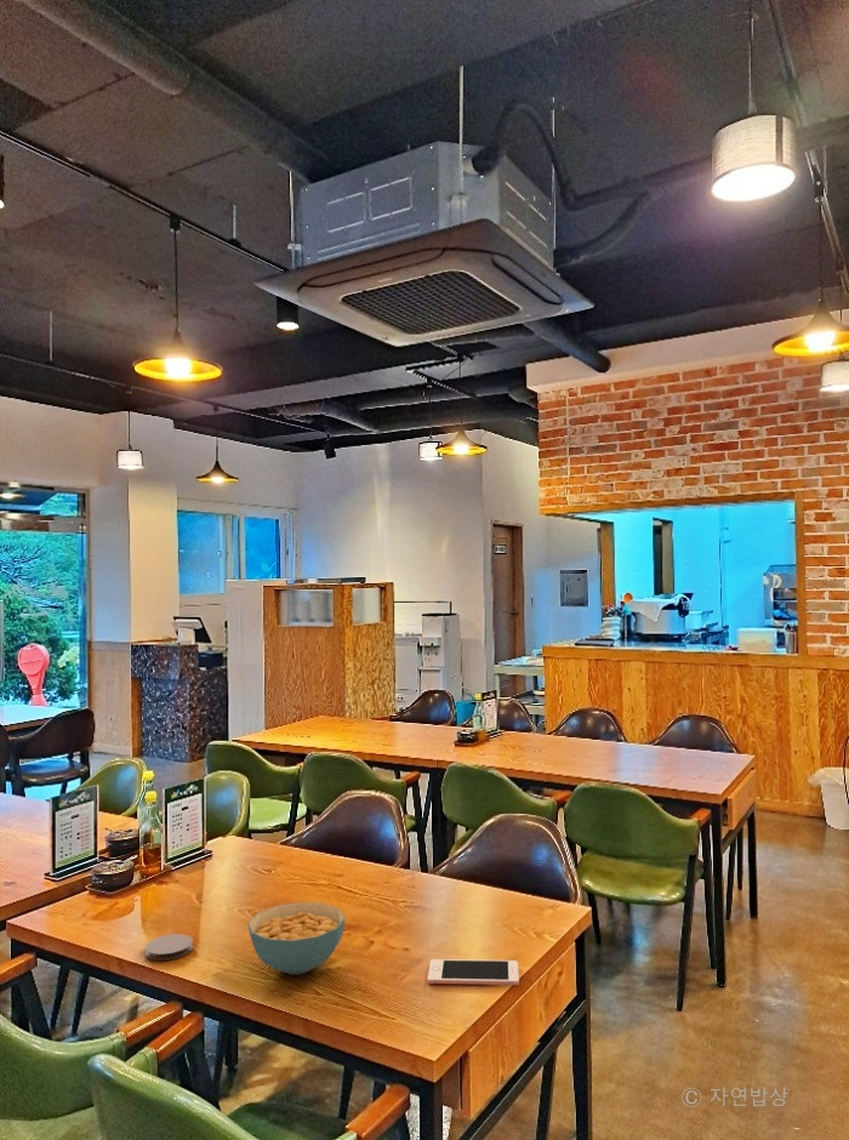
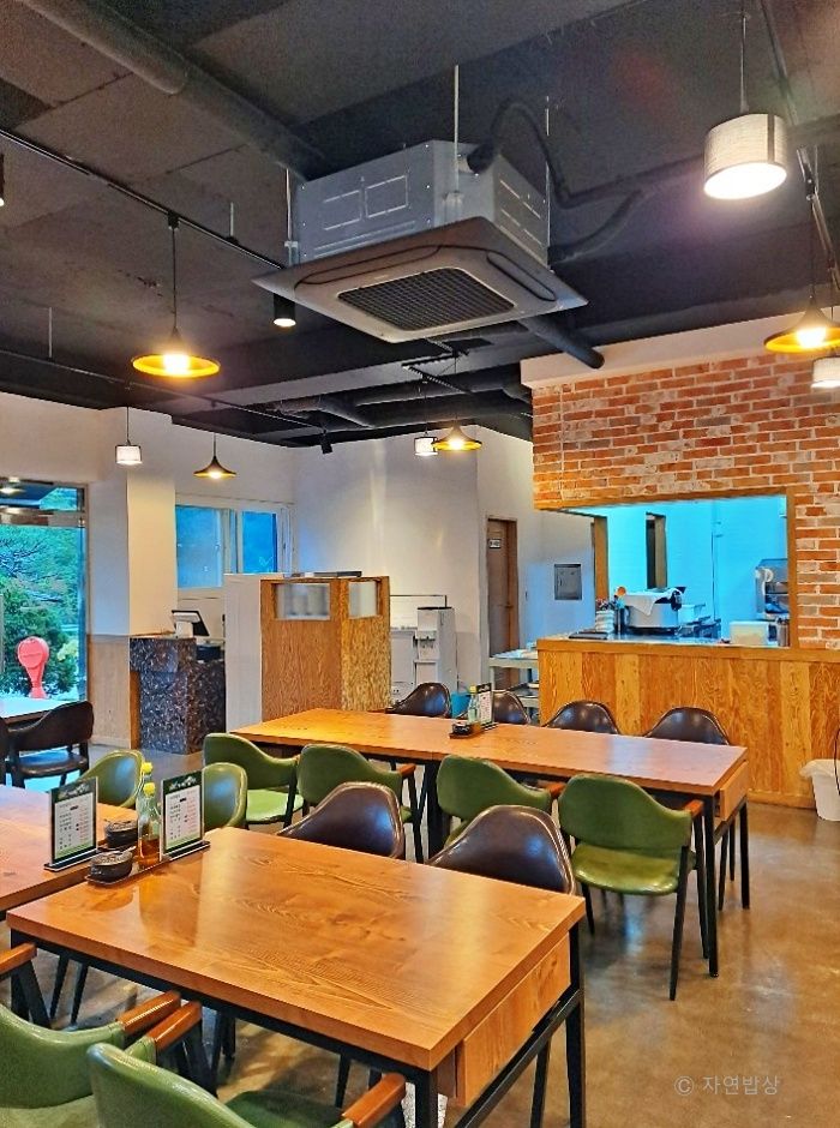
- cereal bowl (297, 944)
- cell phone (473, 971)
- coaster (169, 946)
